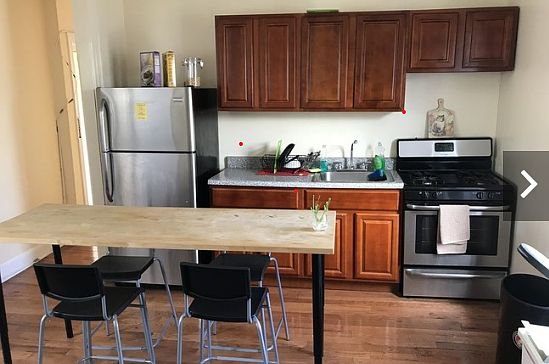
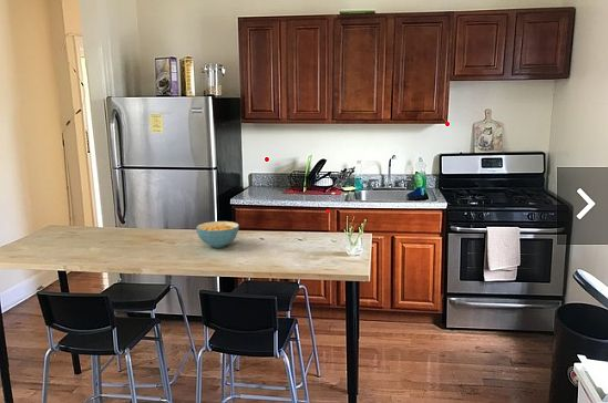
+ cereal bowl (218, 236)
